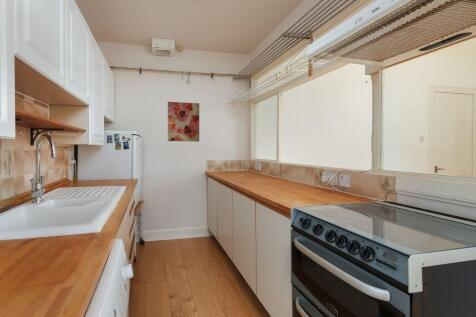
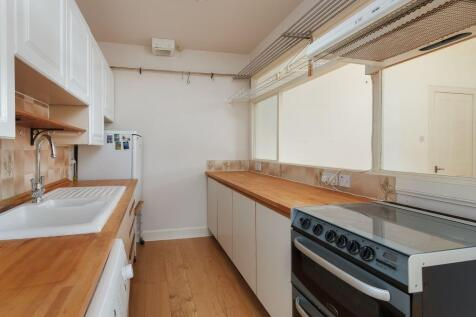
- wall art (183, 121)
